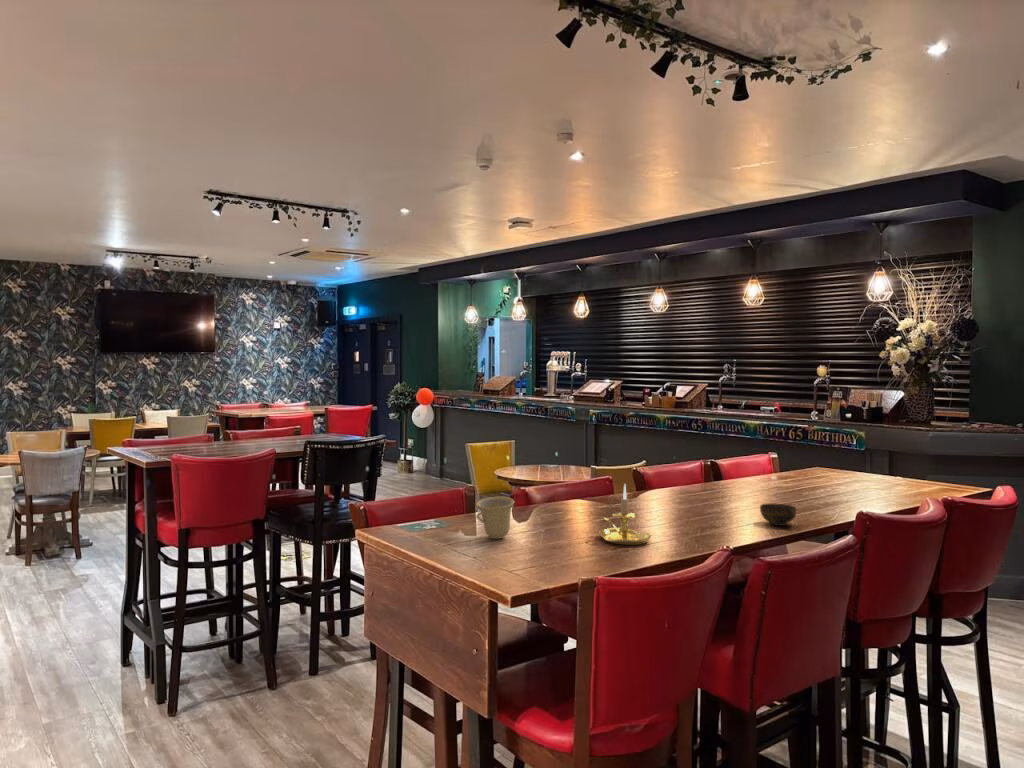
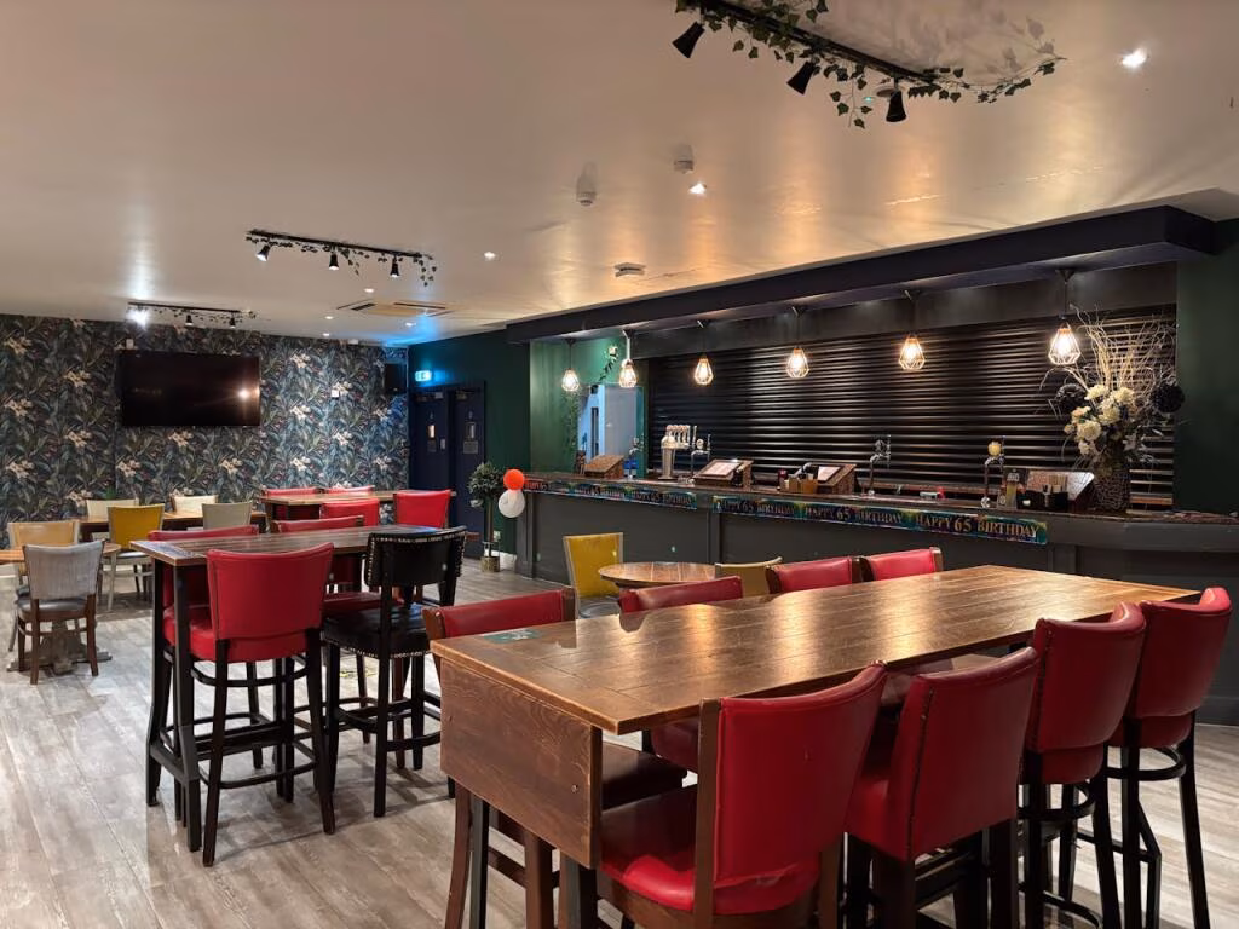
- cup (495, 518)
- cup (780, 516)
- candle holder (621, 511)
